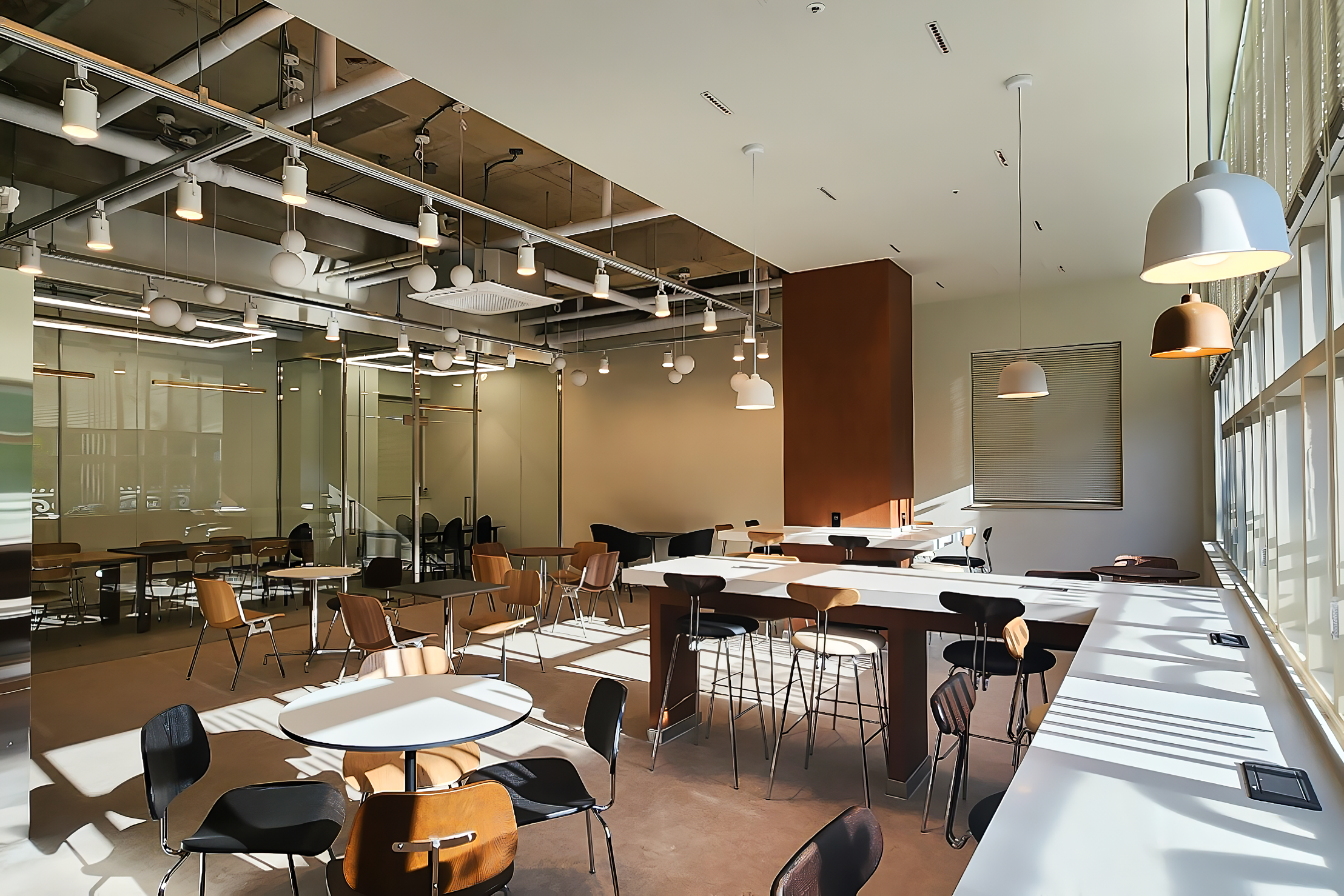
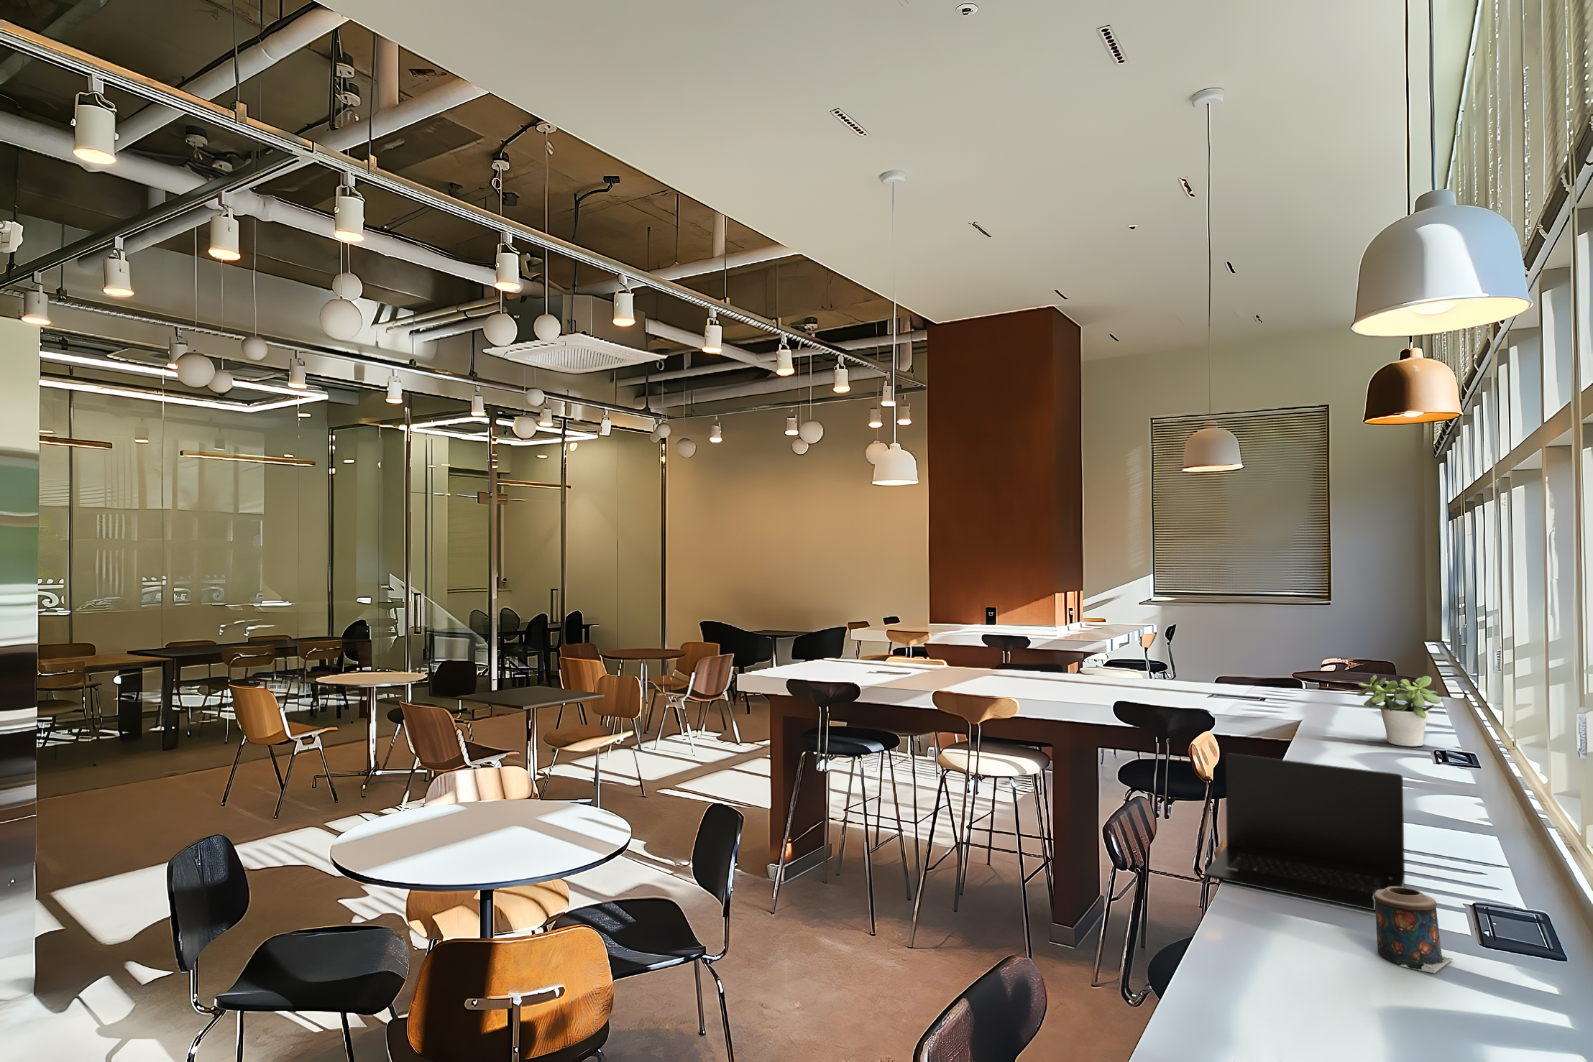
+ potted plant (1400, 709)
+ laptop (1303, 826)
+ candle (1416, 925)
